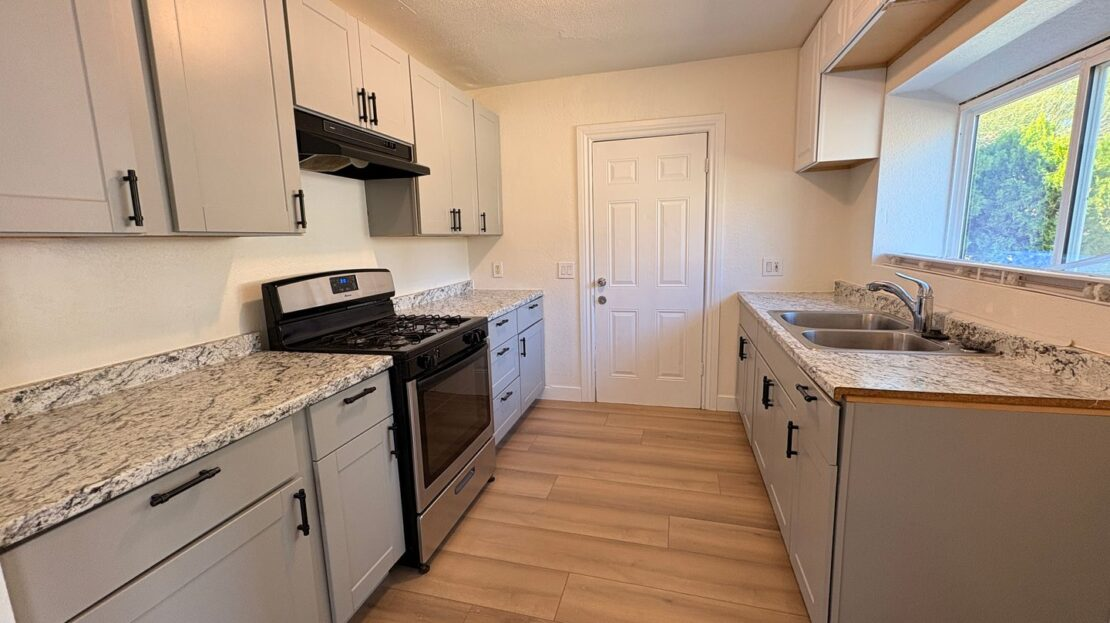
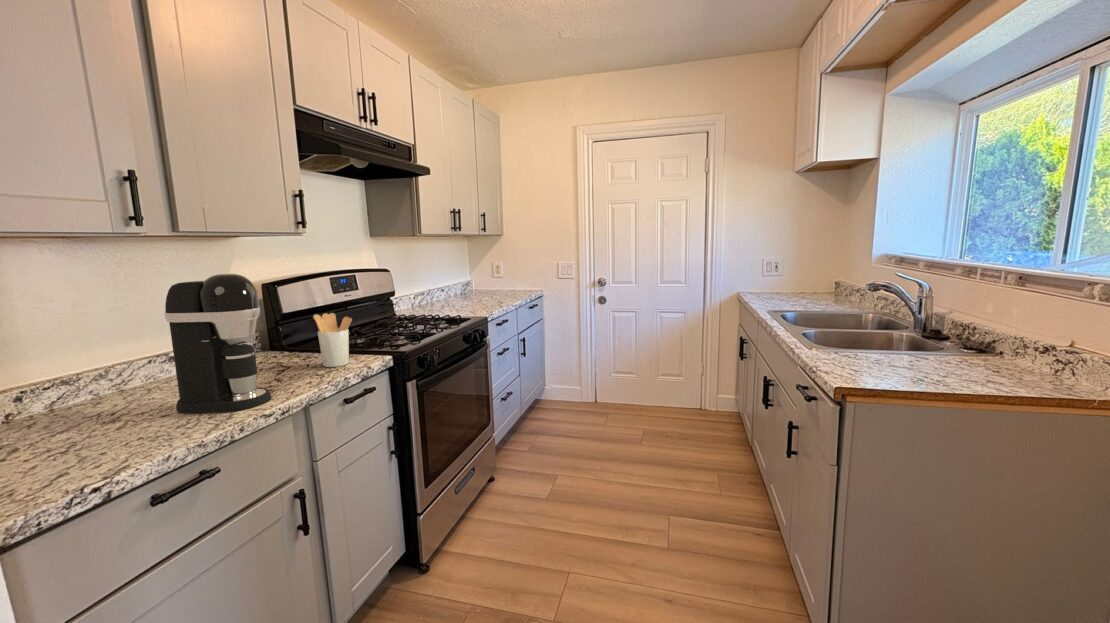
+ coffee maker (217, 340)
+ utensil holder (331, 338)
